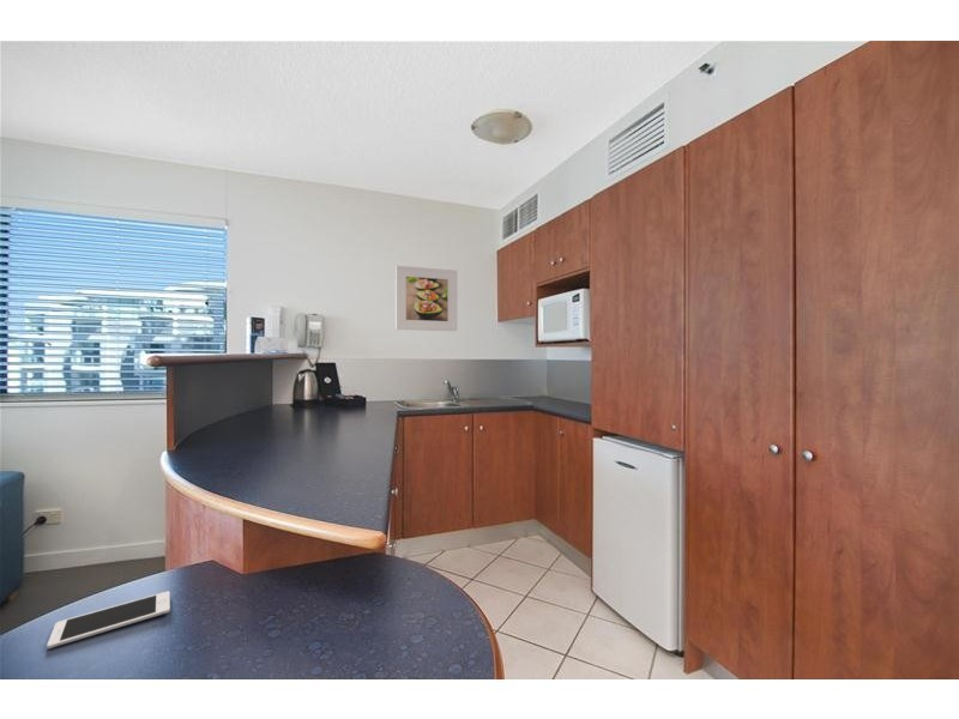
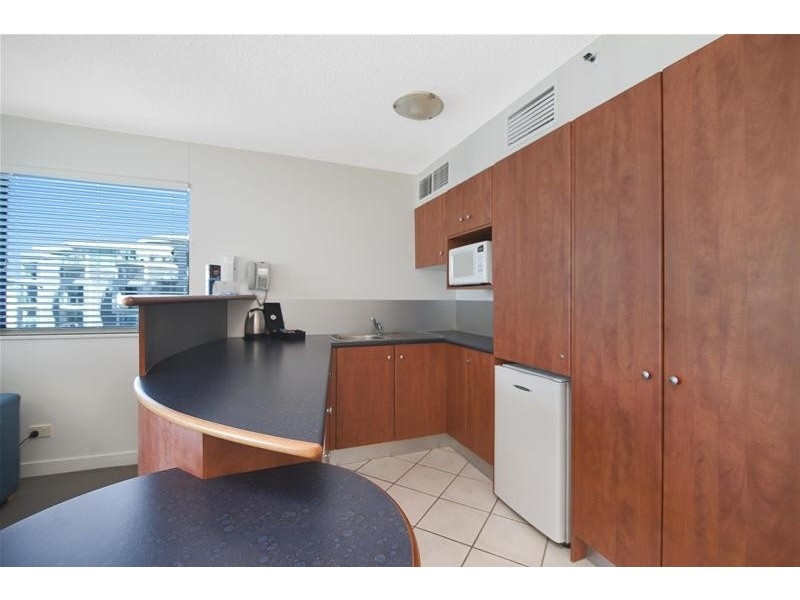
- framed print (427, 298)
- cell phone (114, 617)
